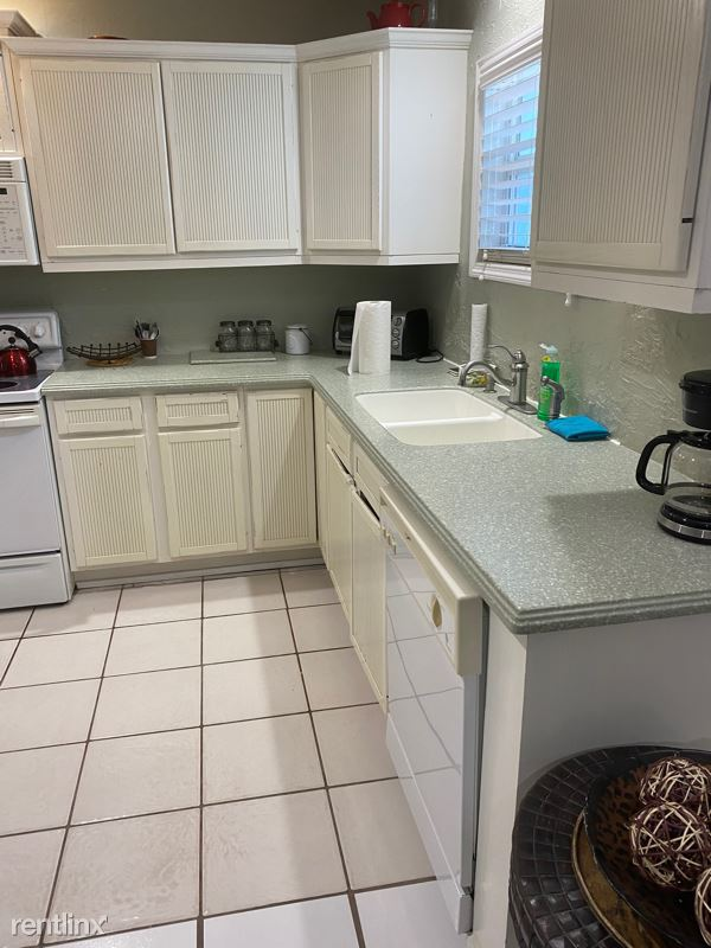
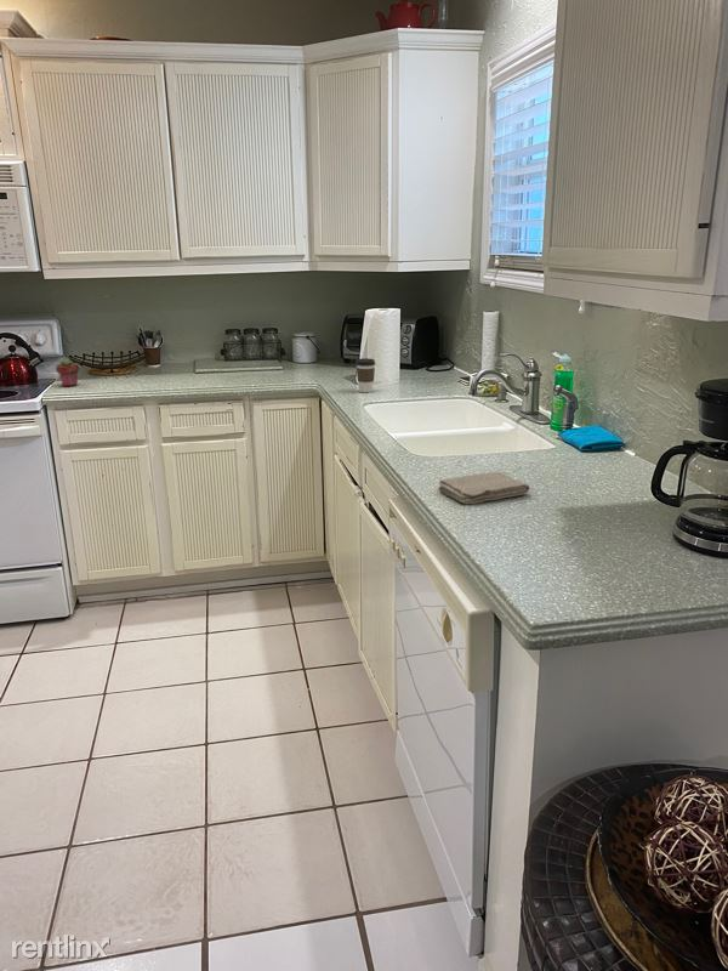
+ washcloth (482, 486)
+ coffee cup (365, 375)
+ potted succulent (67, 370)
